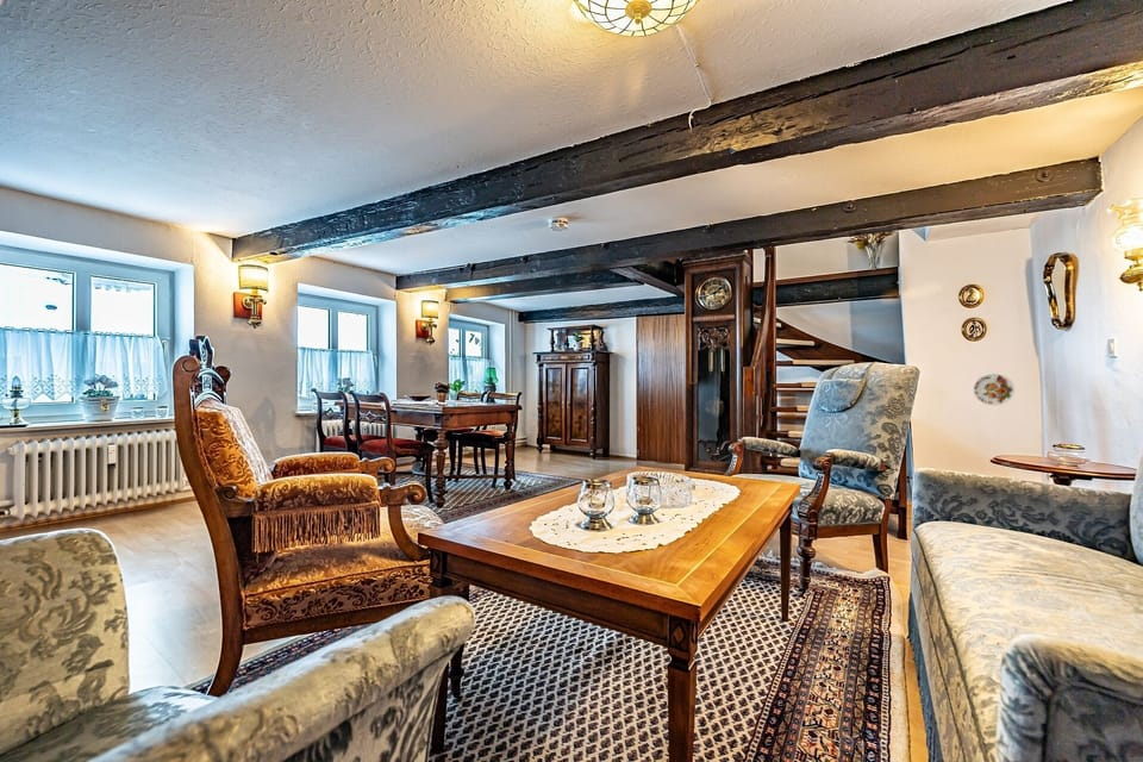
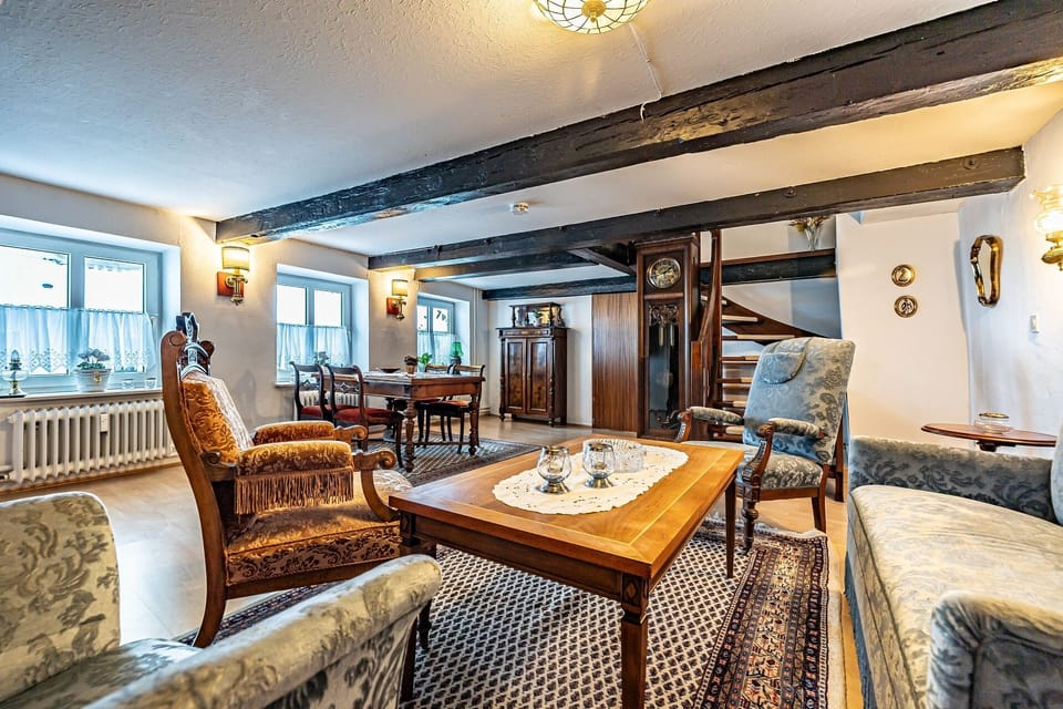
- decorative plate (993, 389)
